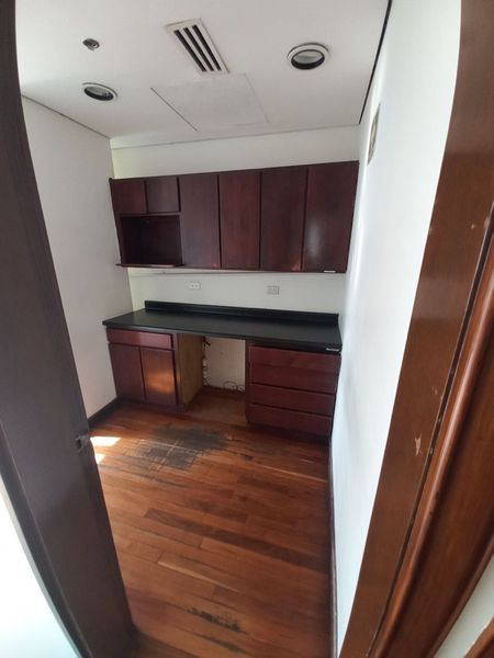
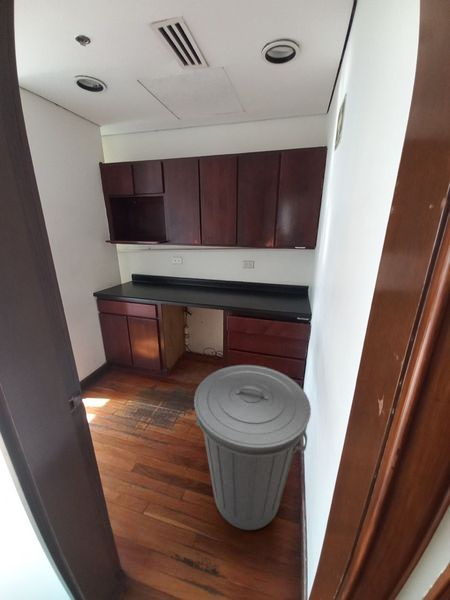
+ trash can (248, 442)
